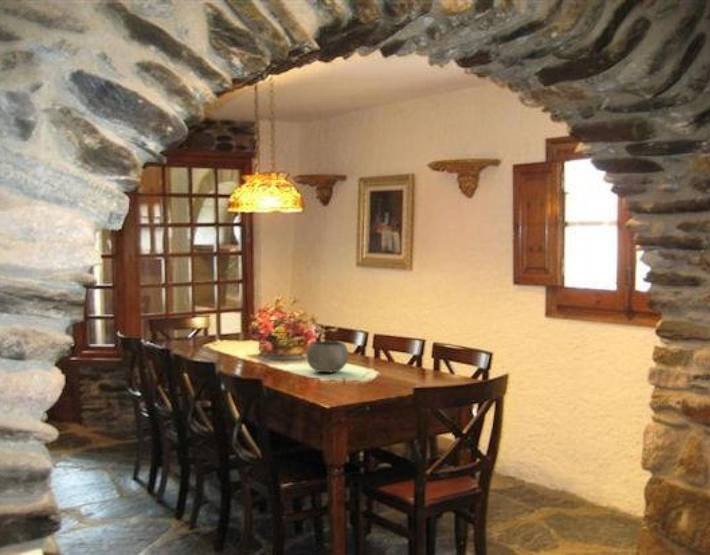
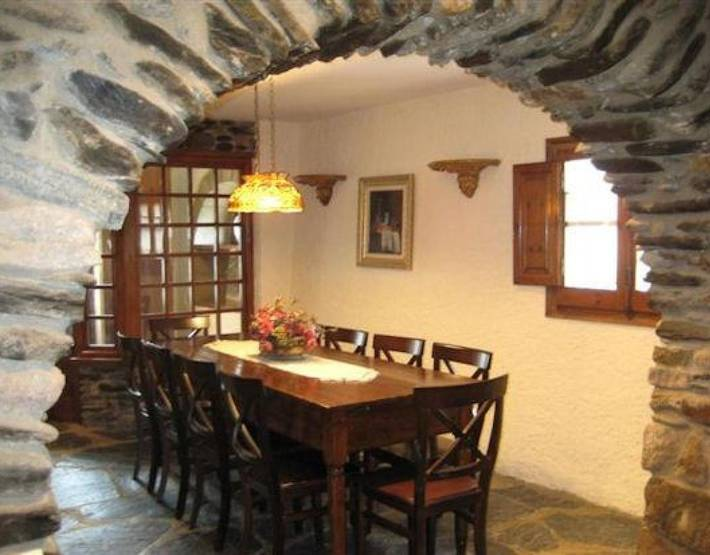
- bowl (327, 357)
